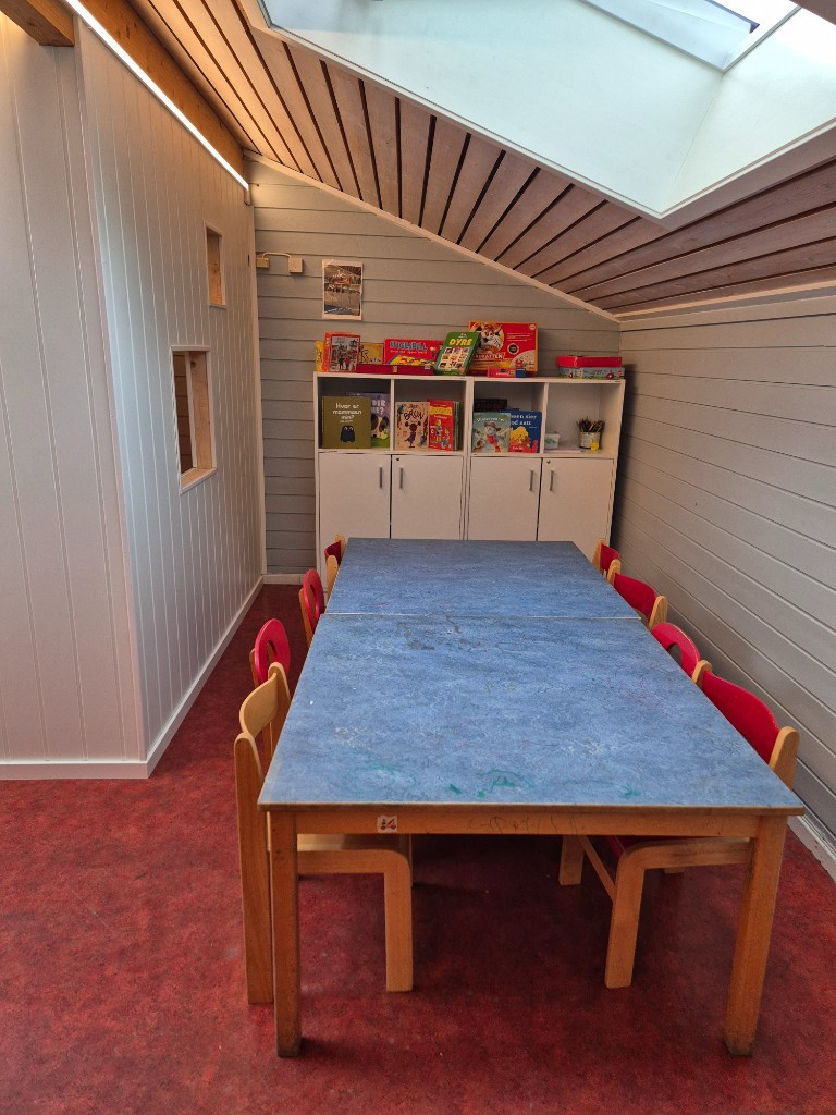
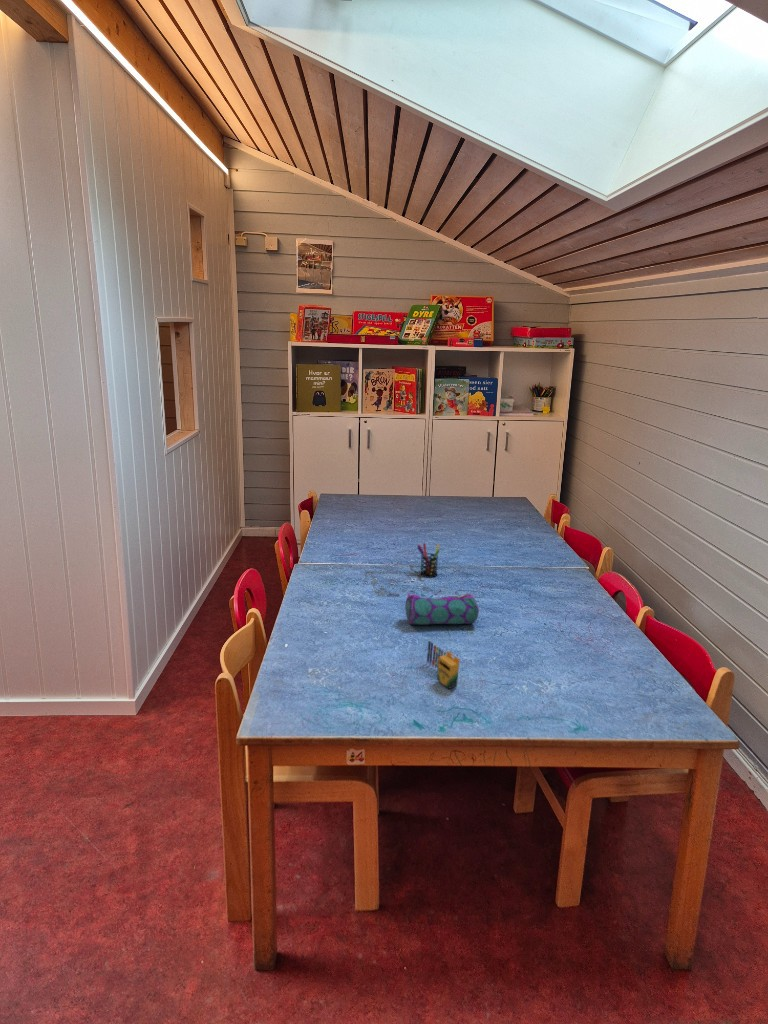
+ crayon (442, 662)
+ pen holder (430, 559)
+ pencil case (441, 608)
